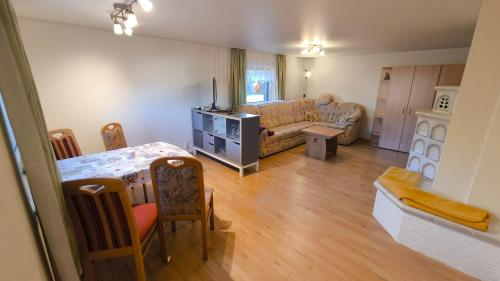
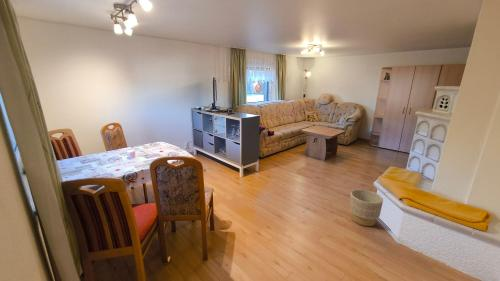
+ planter (364, 207)
